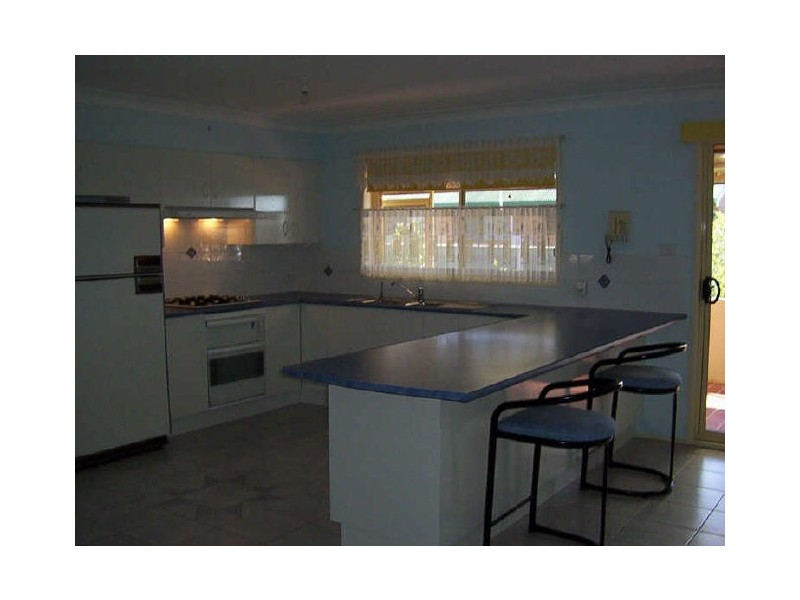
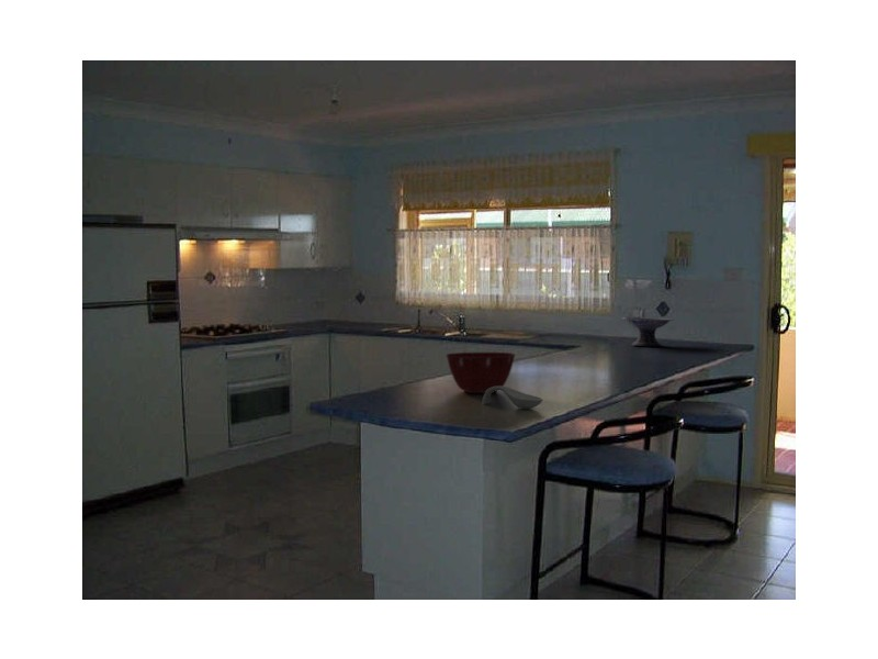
+ decorative bowl (646, 332)
+ spoon rest (511, 396)
+ mixing bowl (480, 372)
